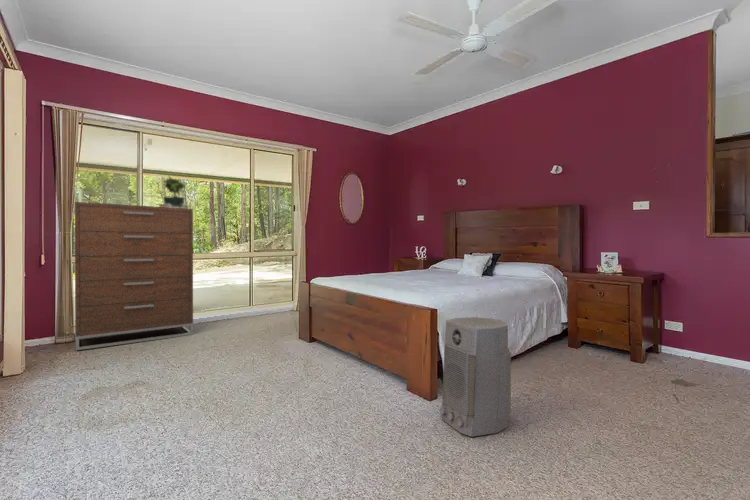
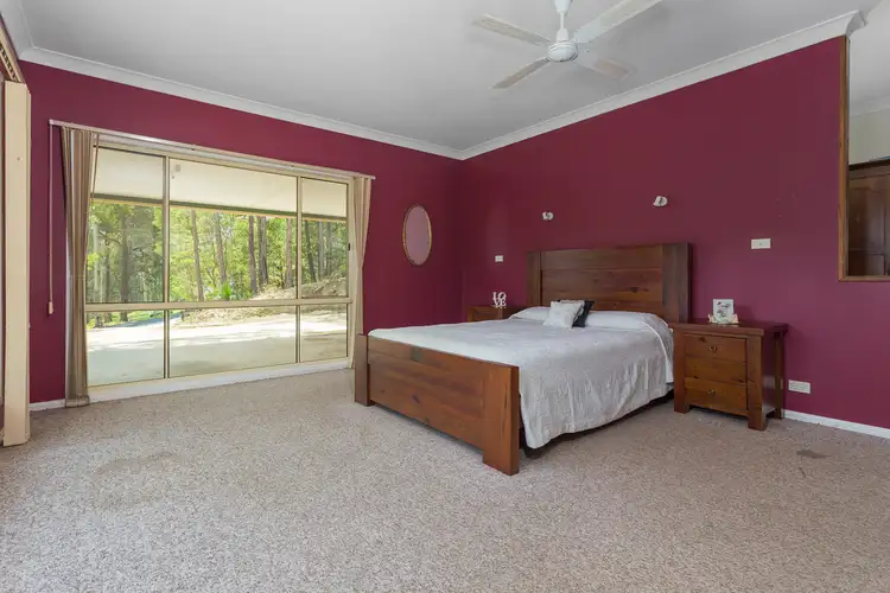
- dresser (136, 272)
- potted plant (174, 192)
- air purifier (477, 371)
